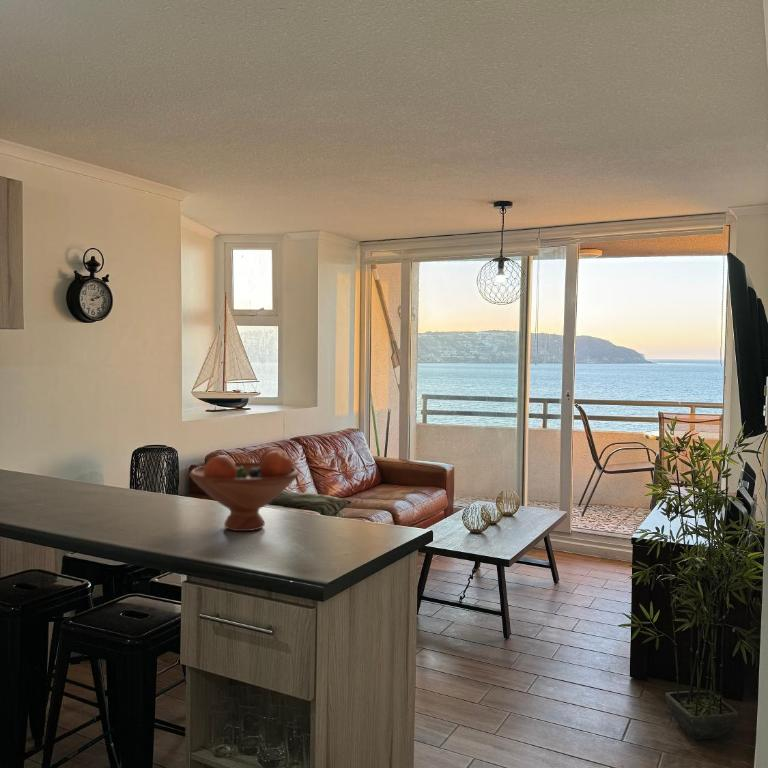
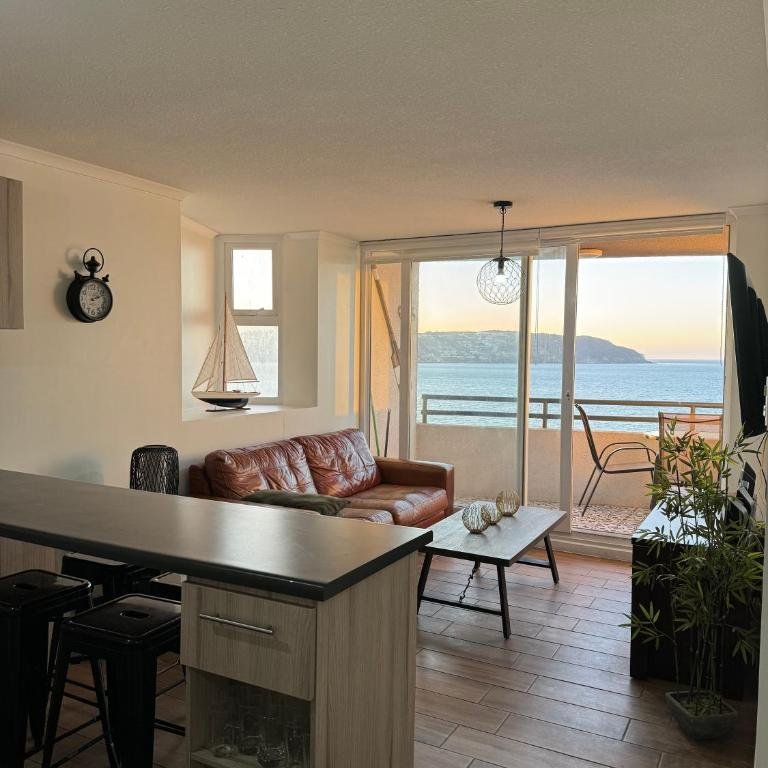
- fruit bowl (244, 488)
